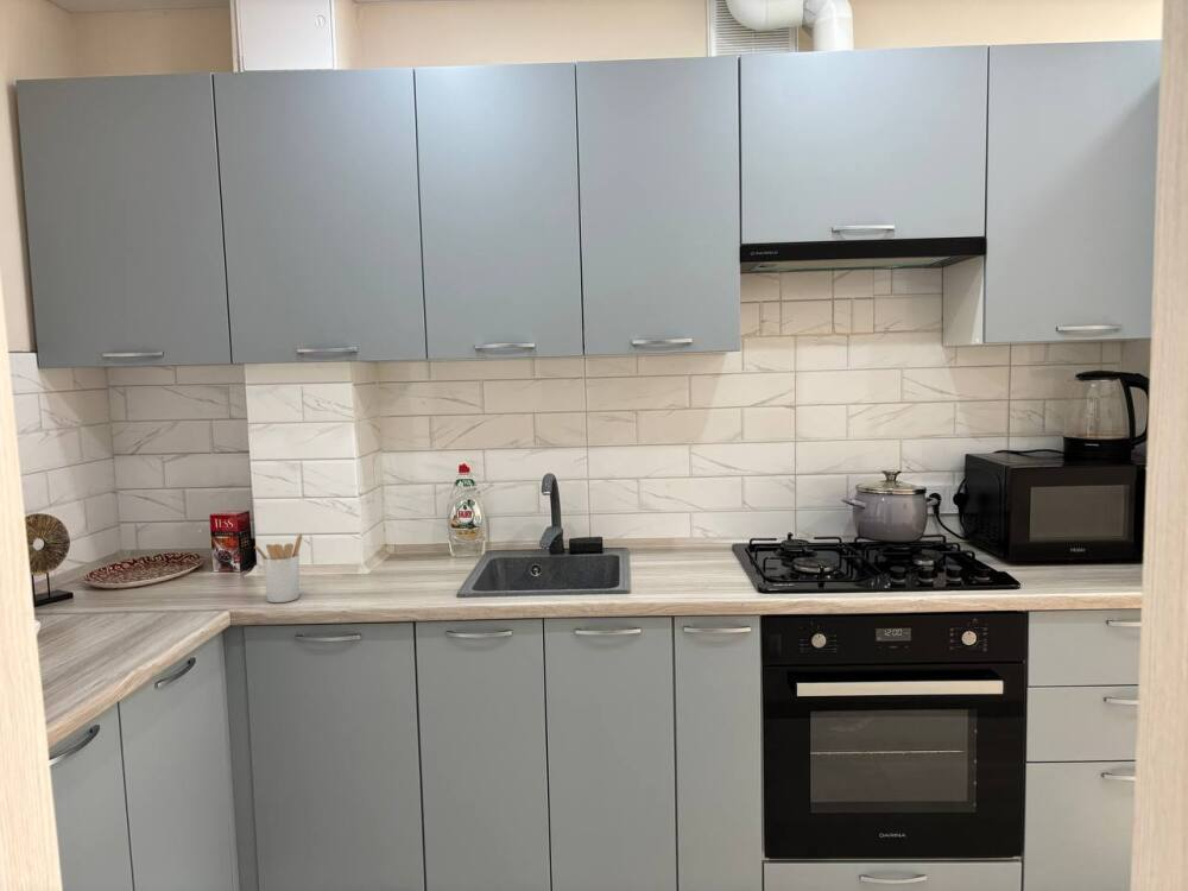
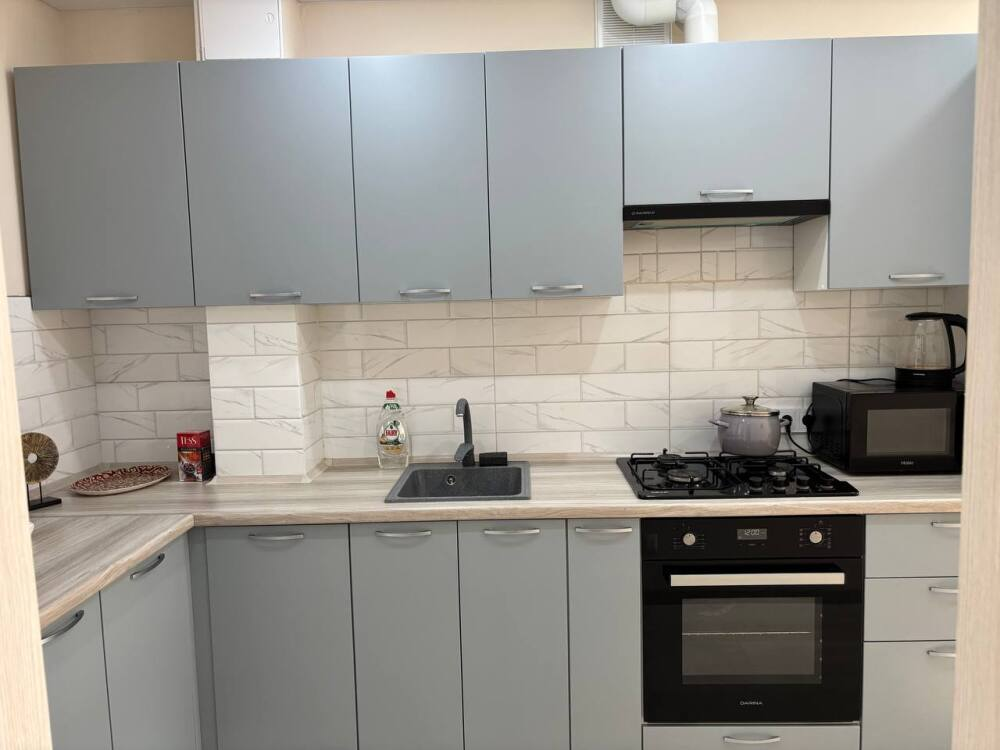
- utensil holder (282, 568)
